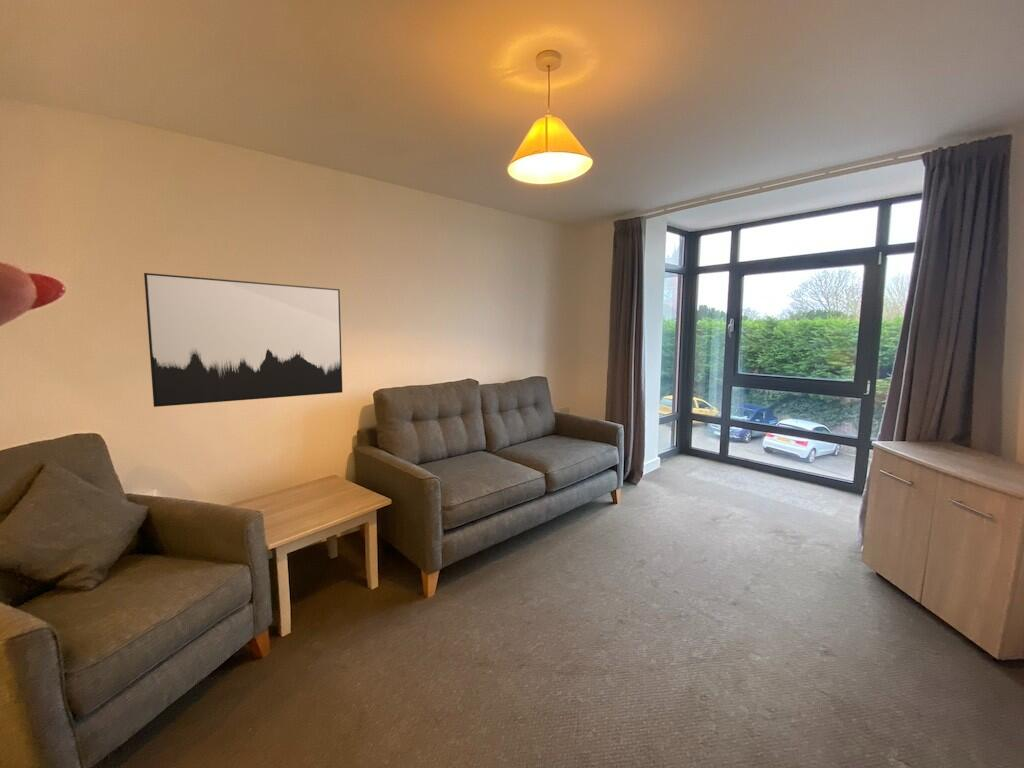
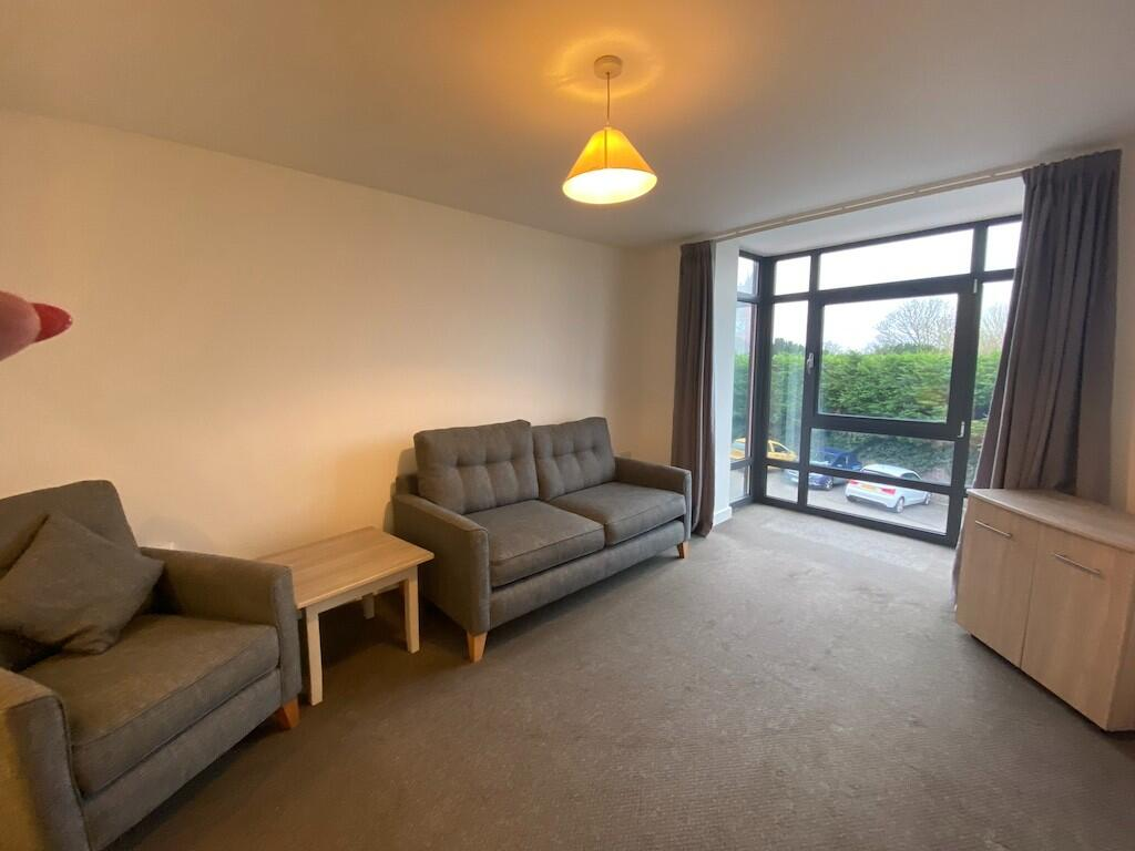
- wall art (257, 341)
